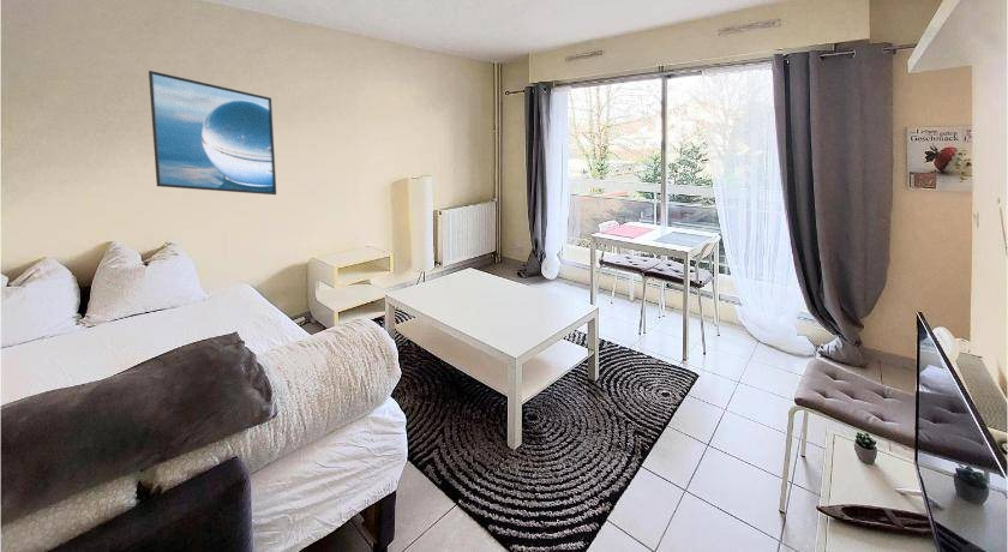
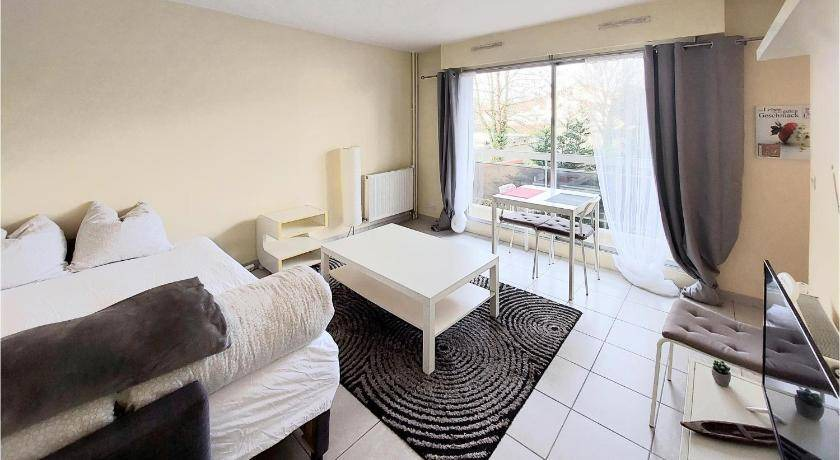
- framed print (218, 138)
